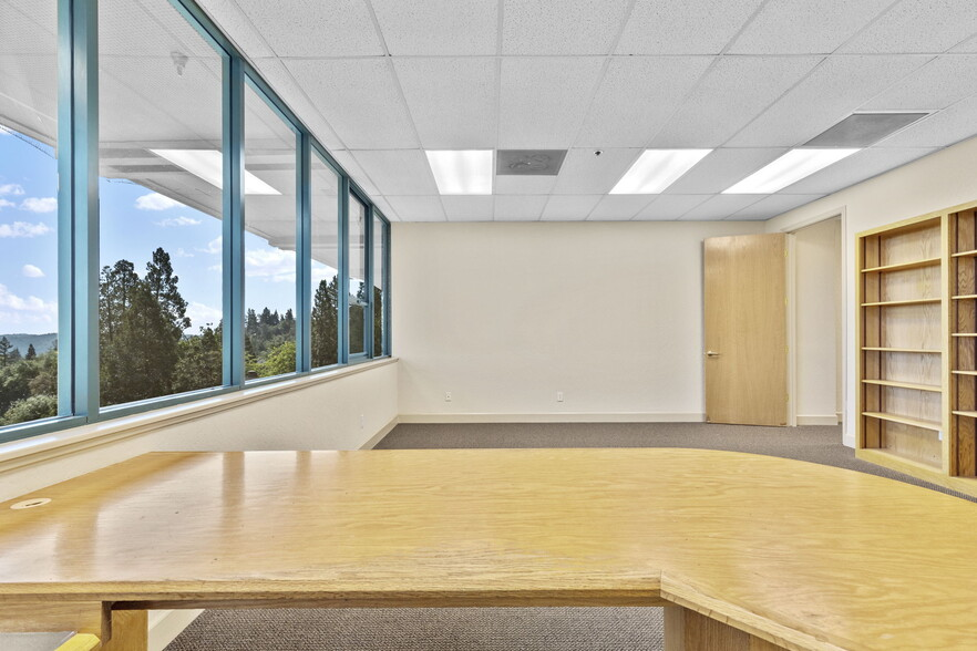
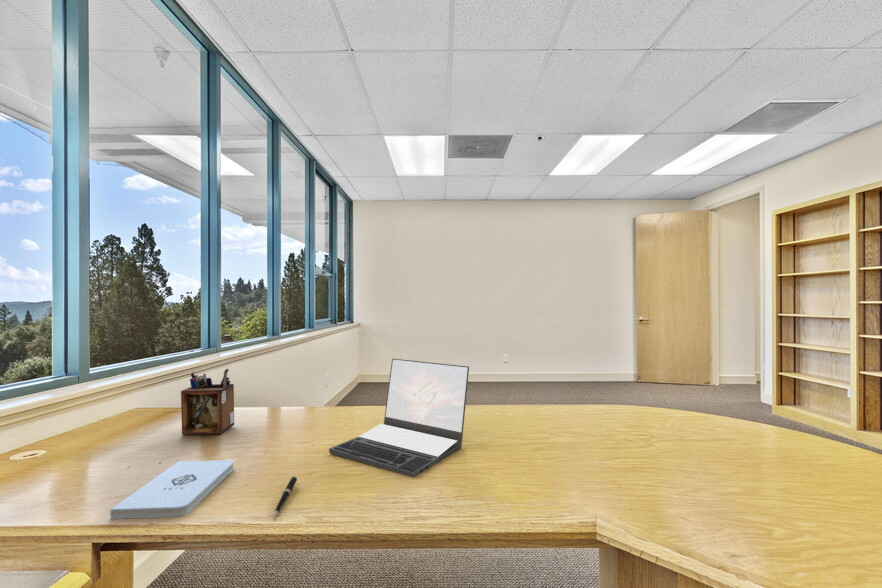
+ desk organizer (208, 400)
+ pen (284, 496)
+ laptop (401, 408)
+ notepad (181, 485)
